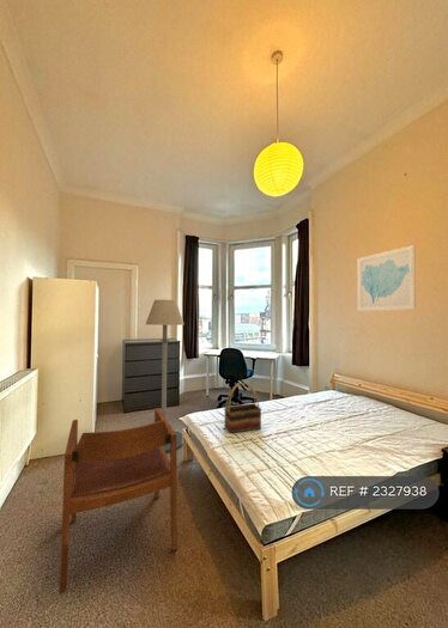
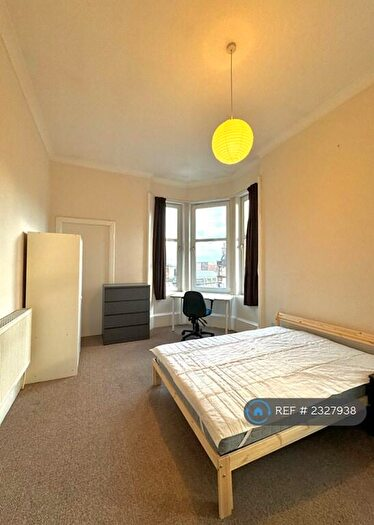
- floor lamp (164, 371)
- wall art (383, 281)
- armchair (121, 472)
- woven basket (242, 404)
